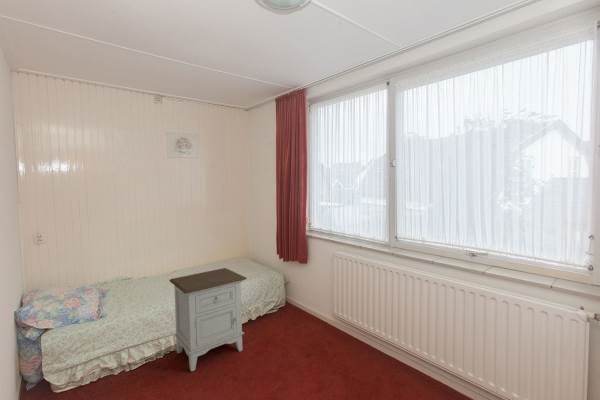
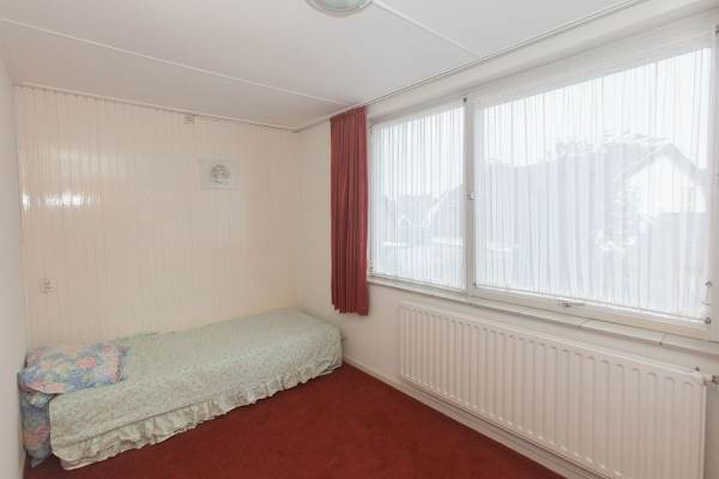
- nightstand (209, 315)
